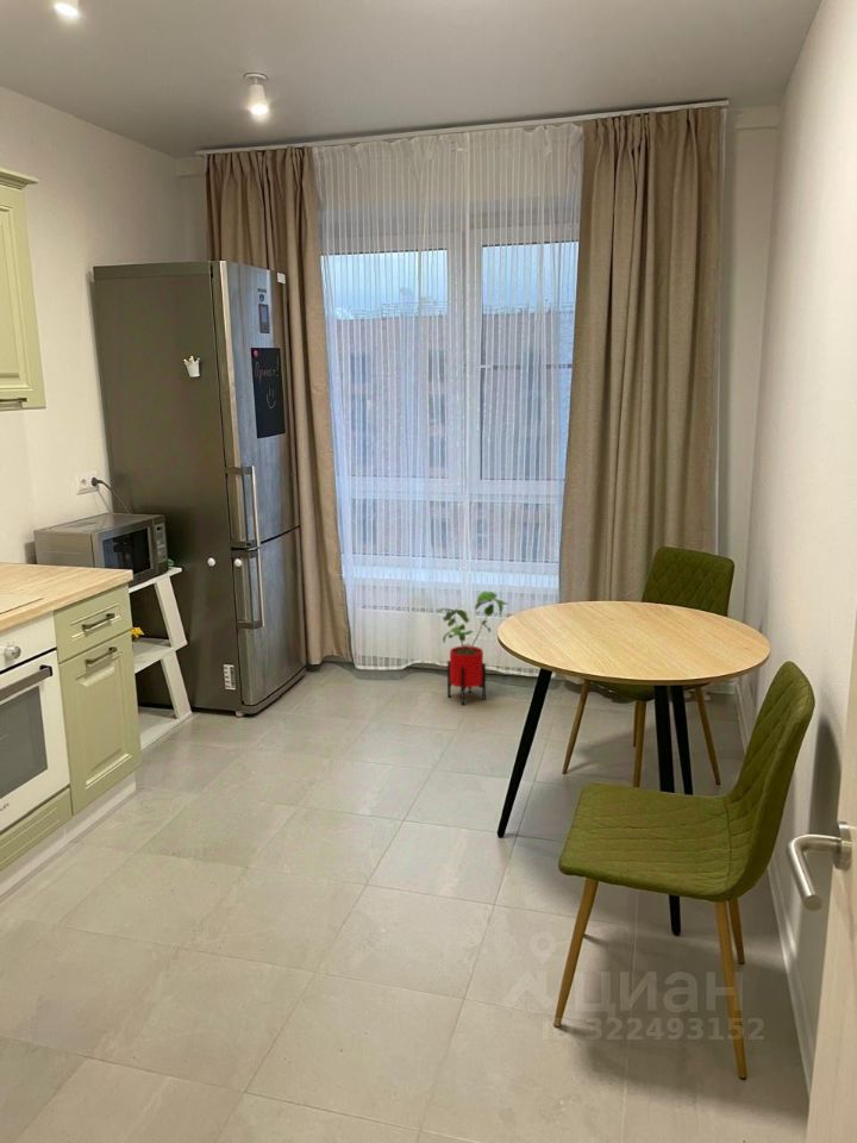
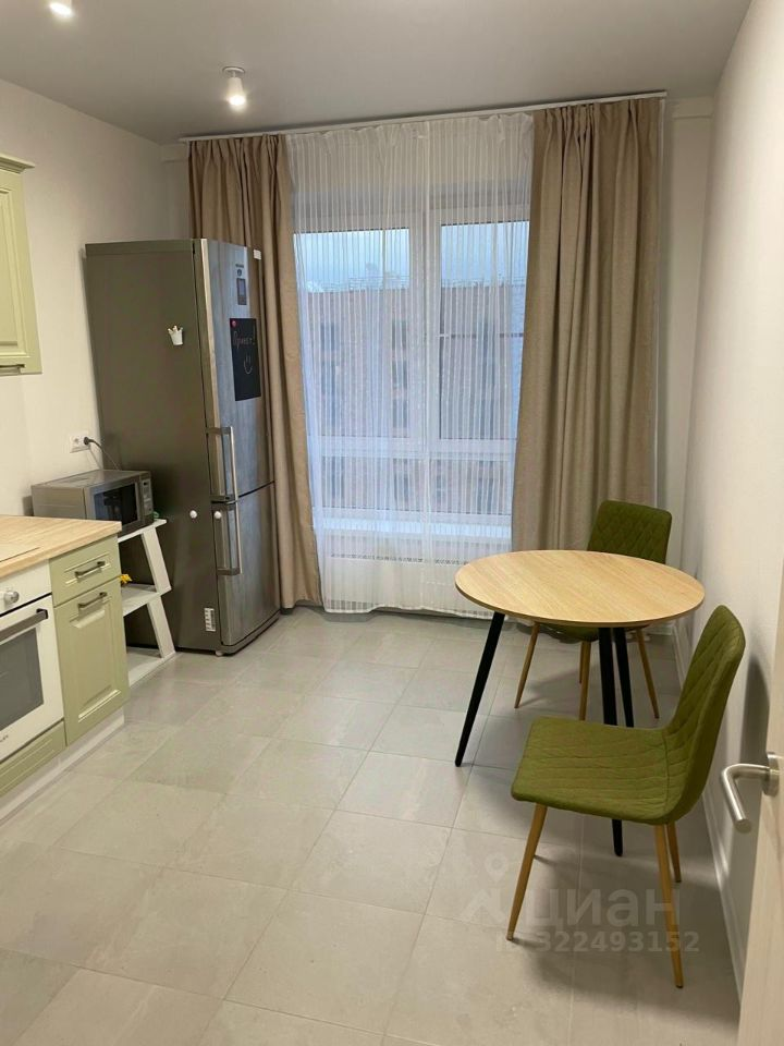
- house plant (469, 644)
